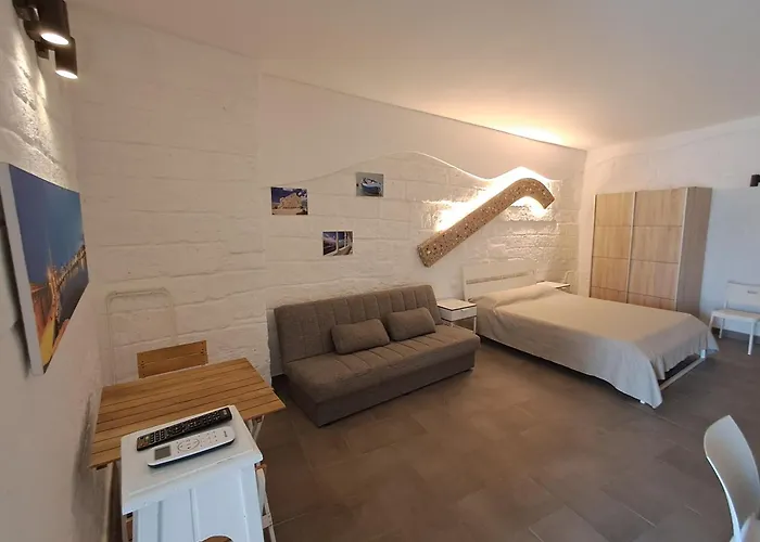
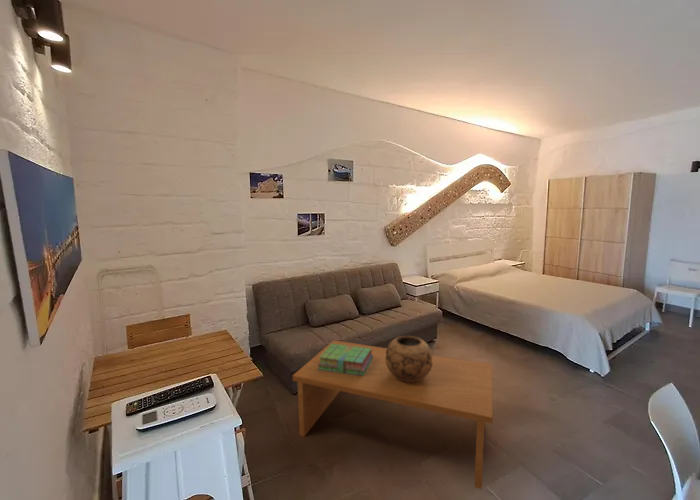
+ stack of books (346, 358)
+ coffee table (394, 399)
+ decorative bowl (408, 358)
